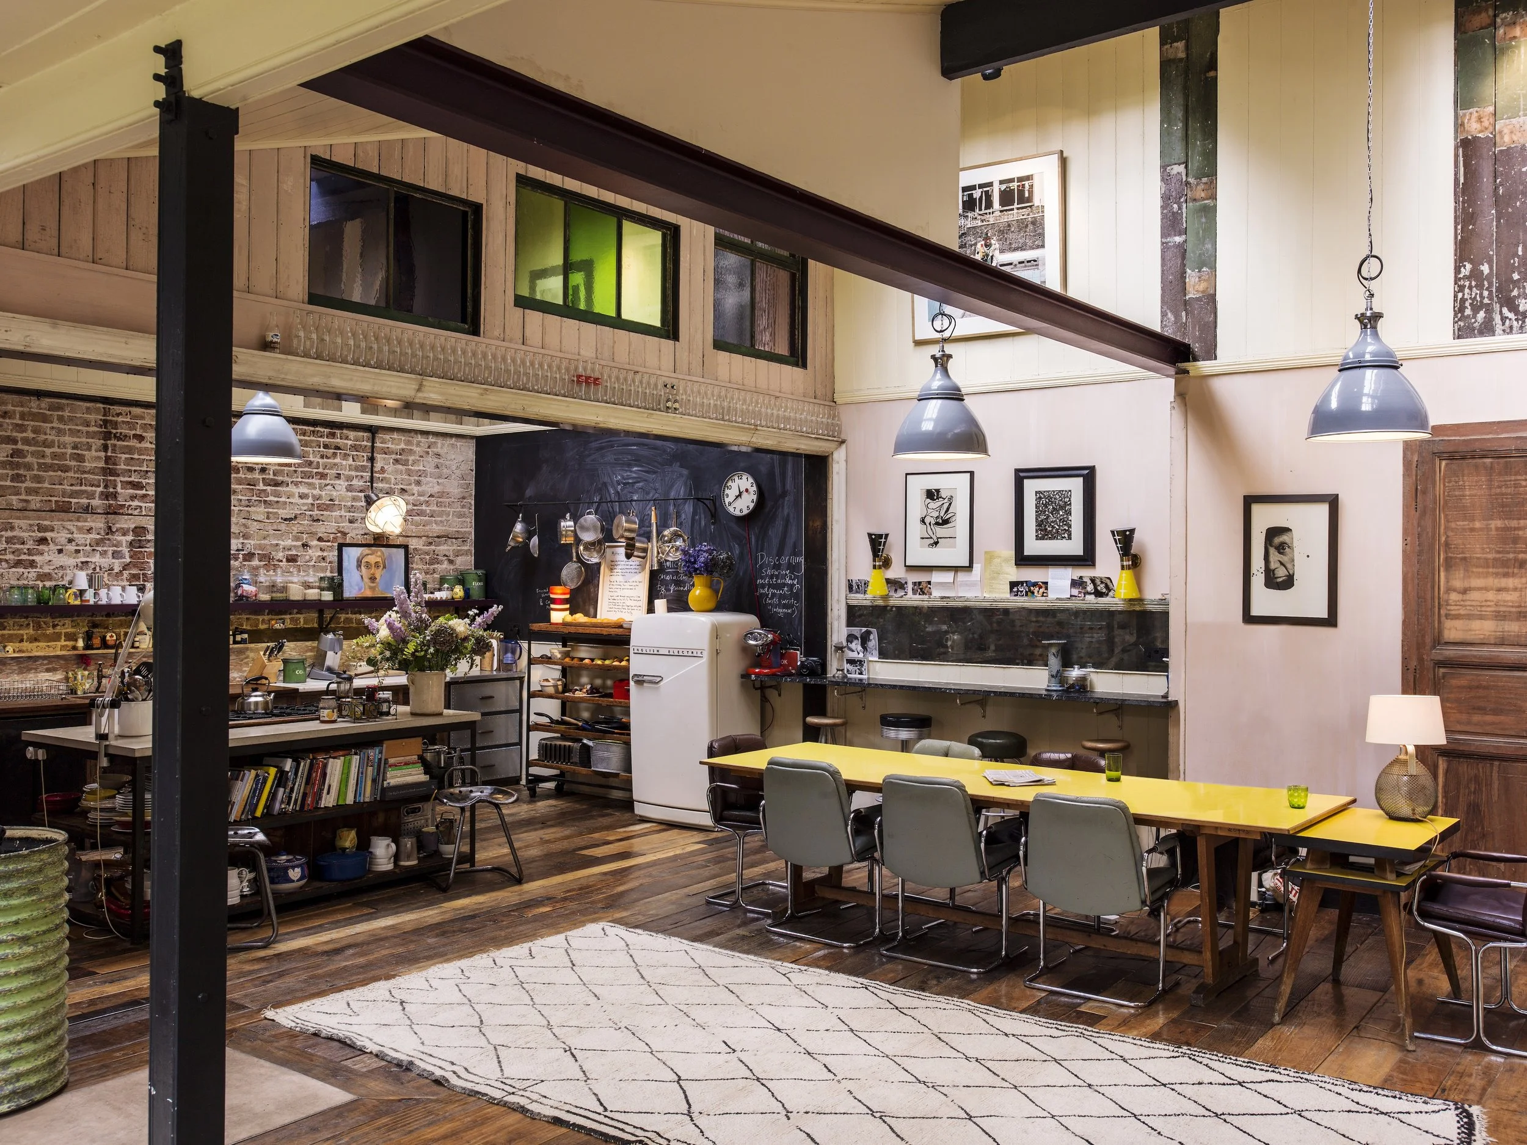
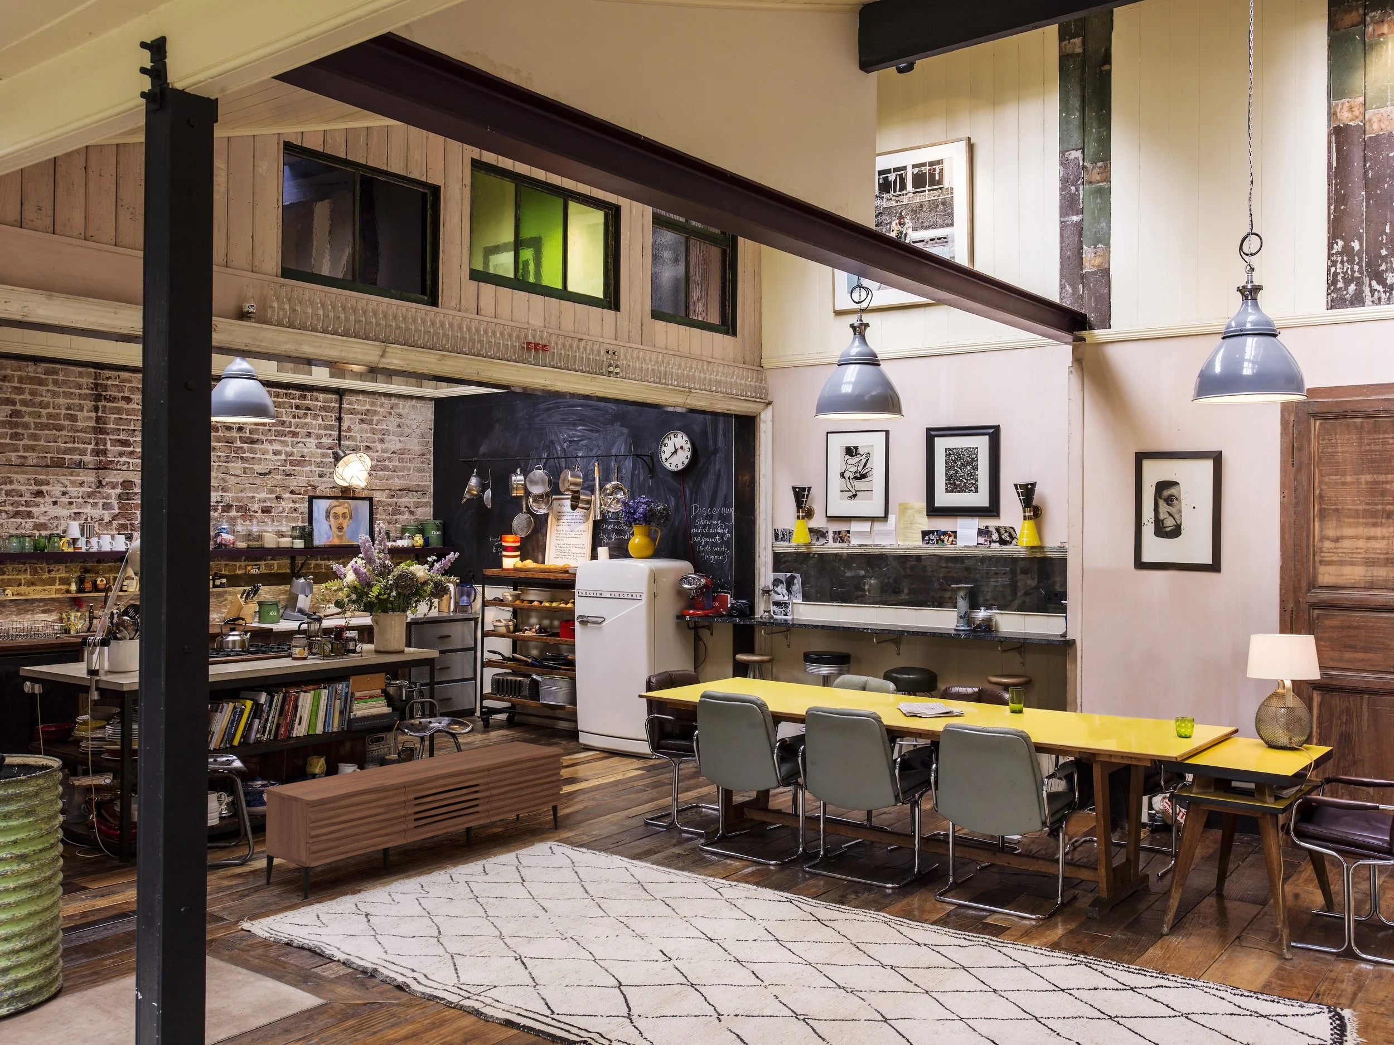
+ sideboard (426, 811)
